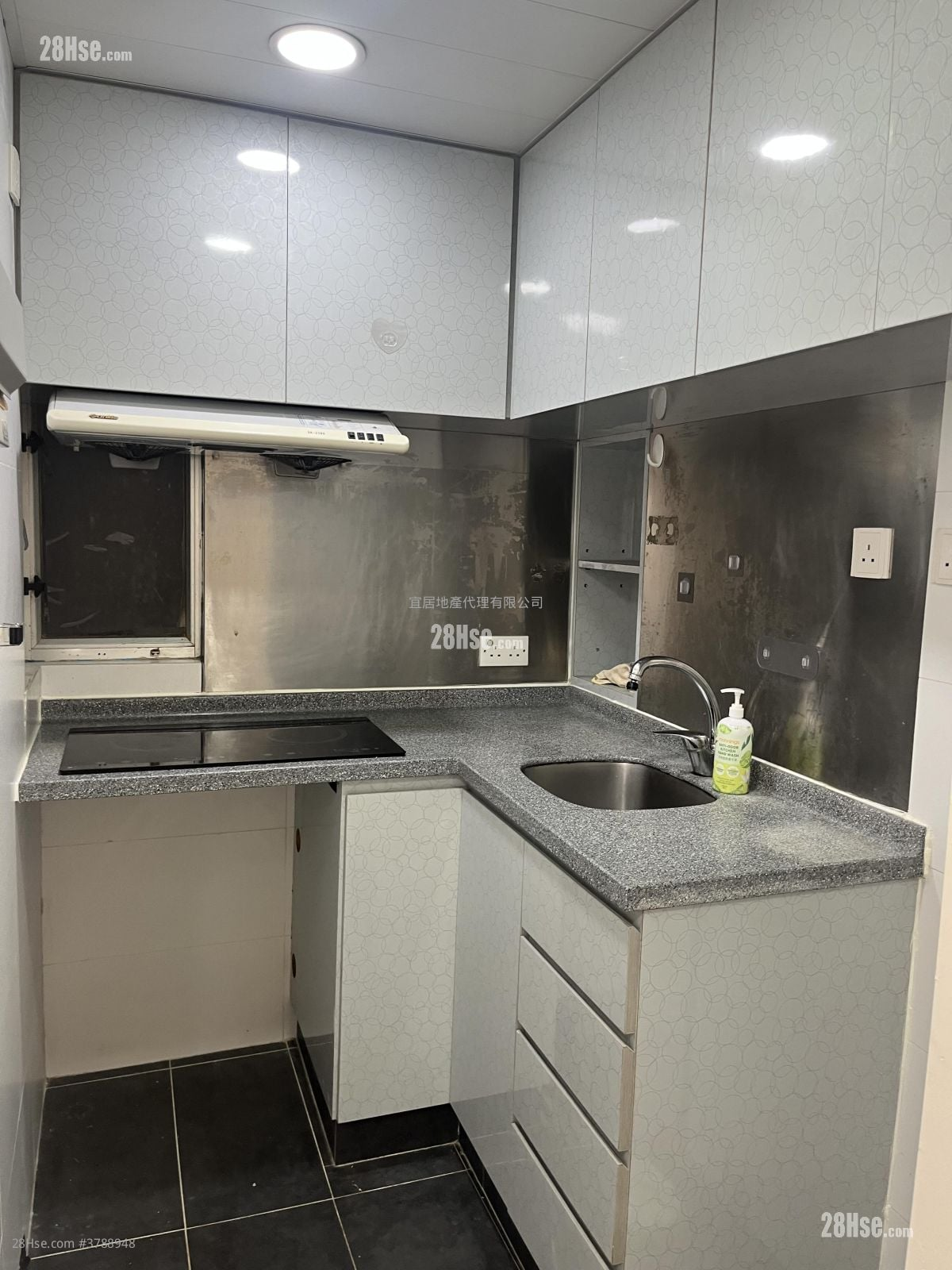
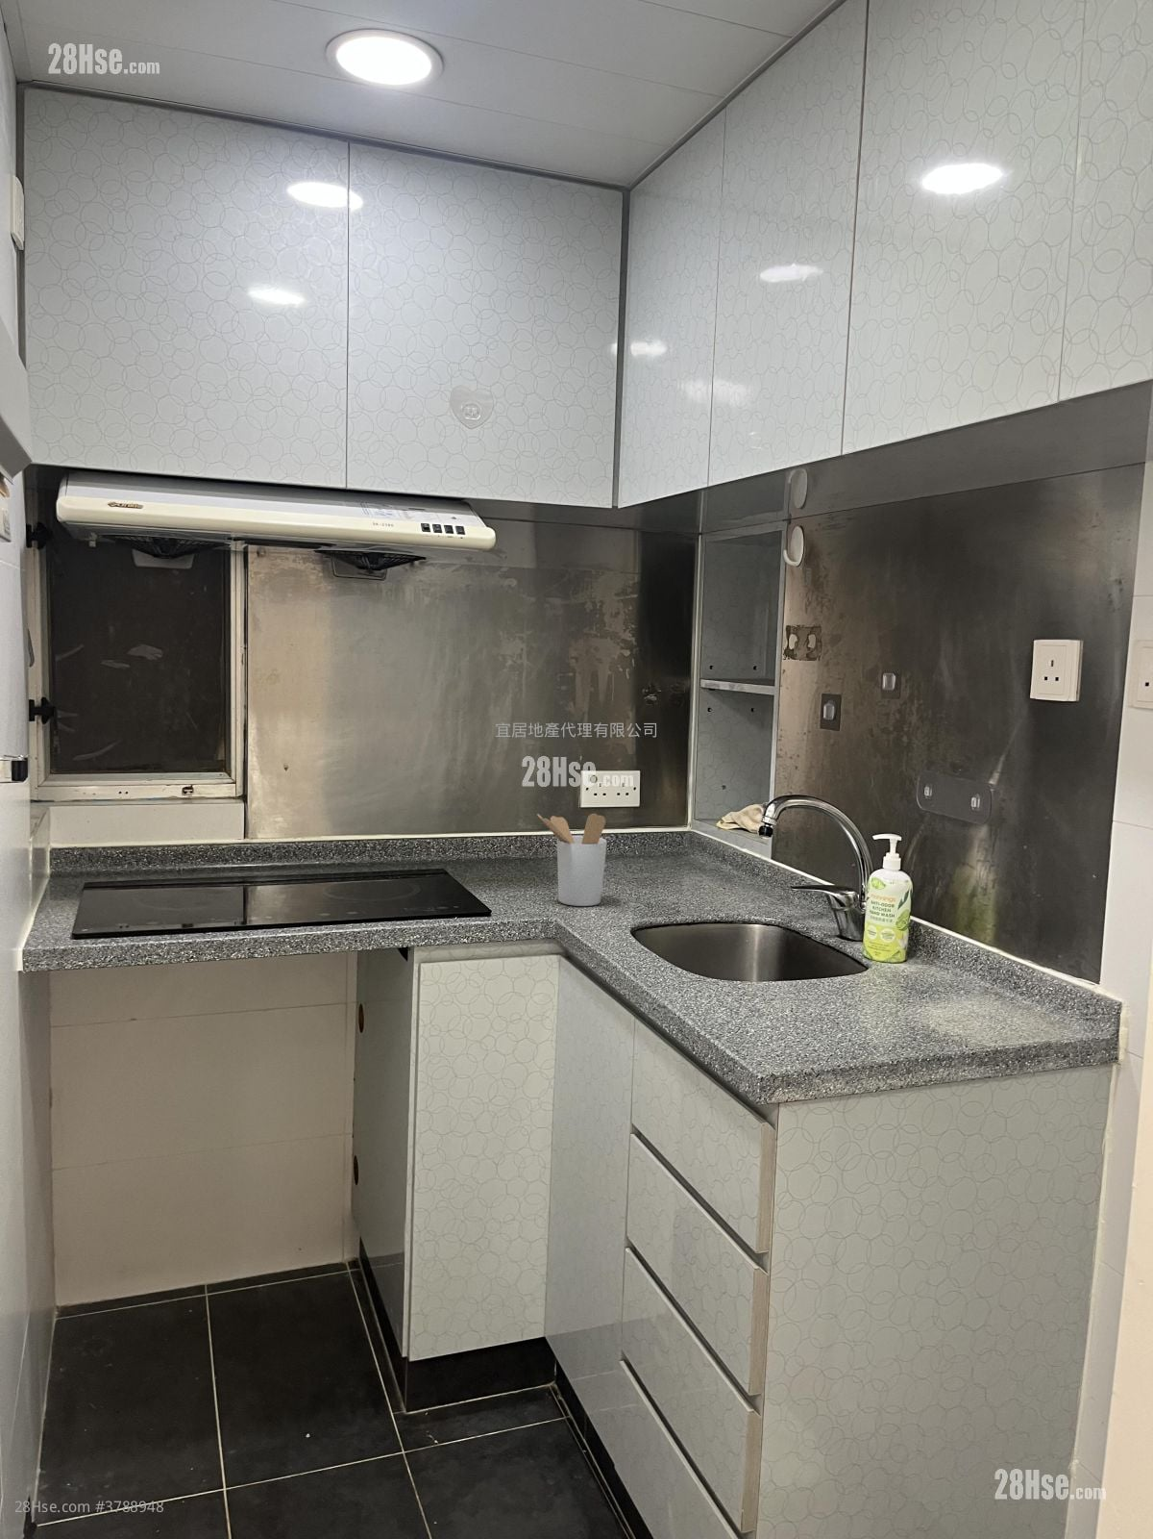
+ utensil holder (569, 856)
